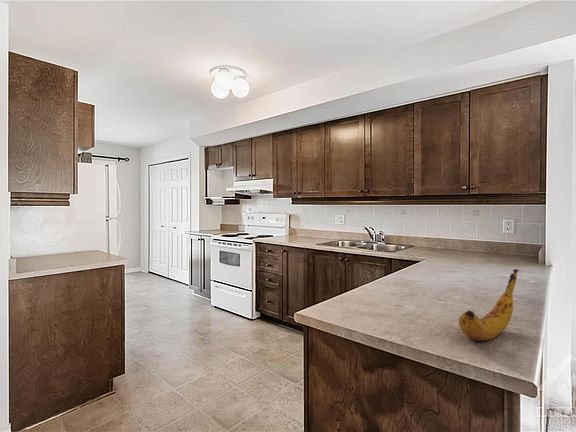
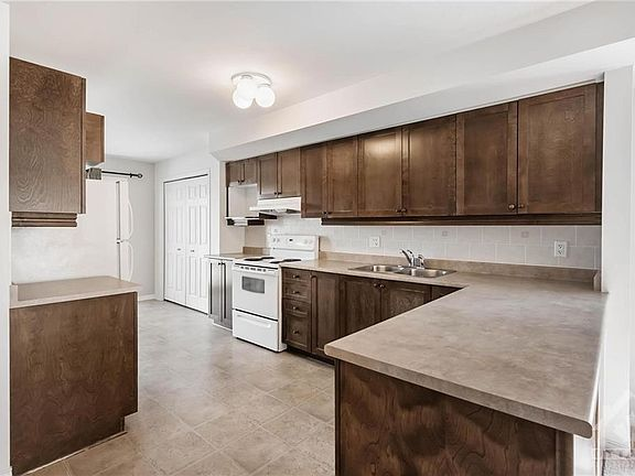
- banana (494, 306)
